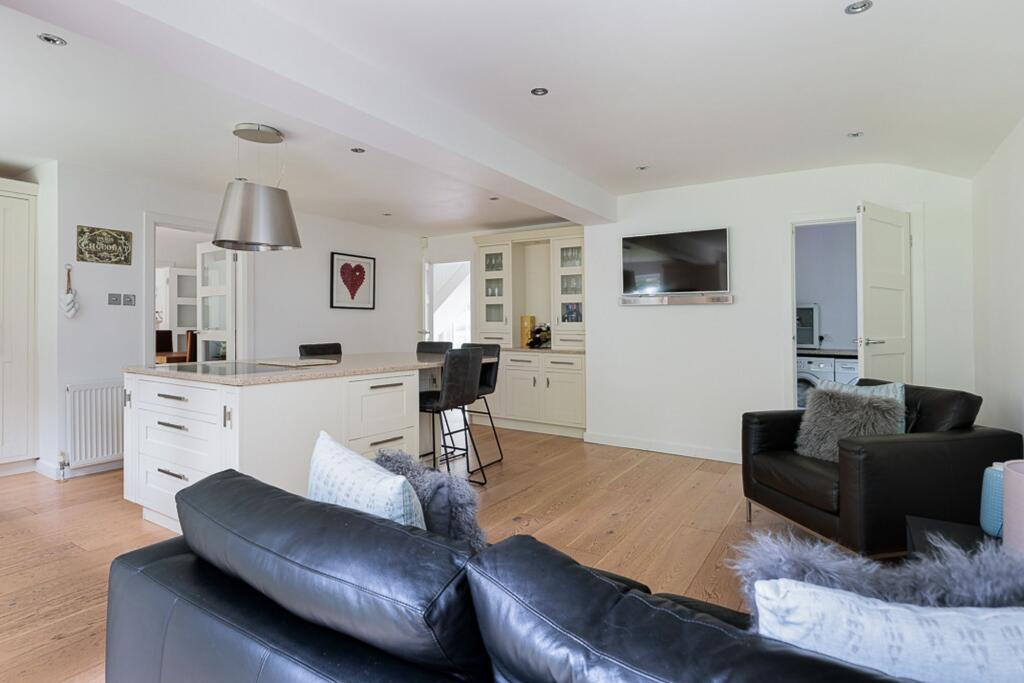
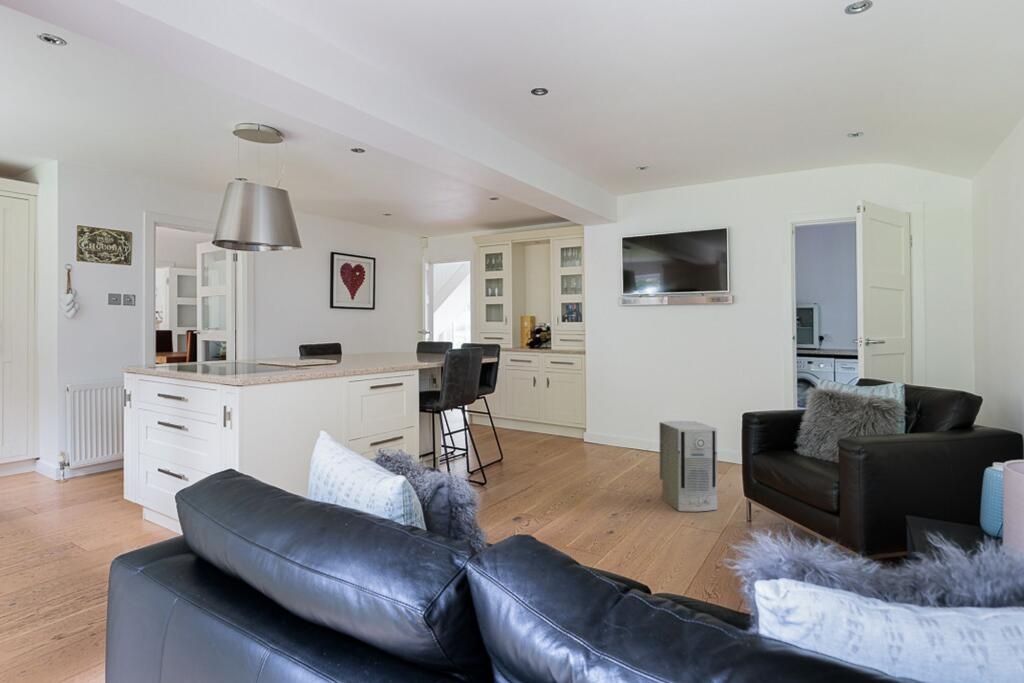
+ air purifier (687, 464)
